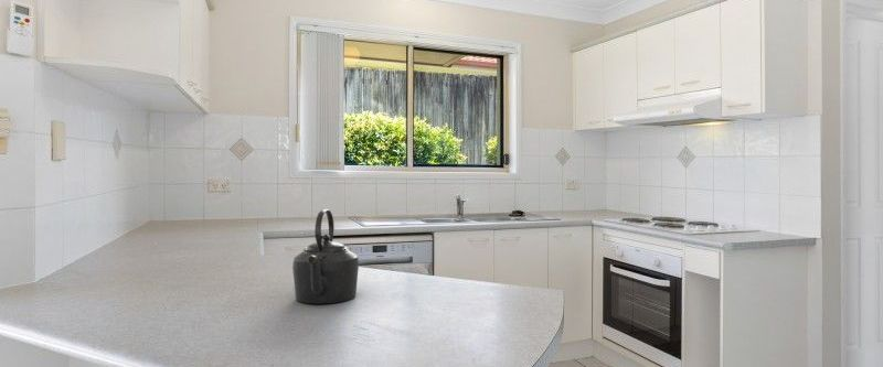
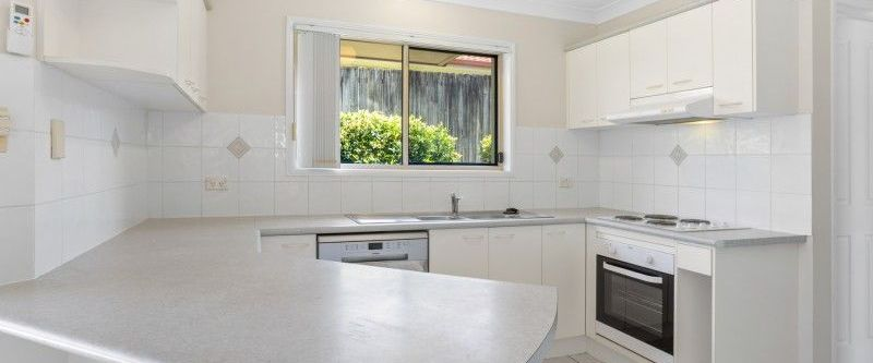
- kettle (322, 256)
